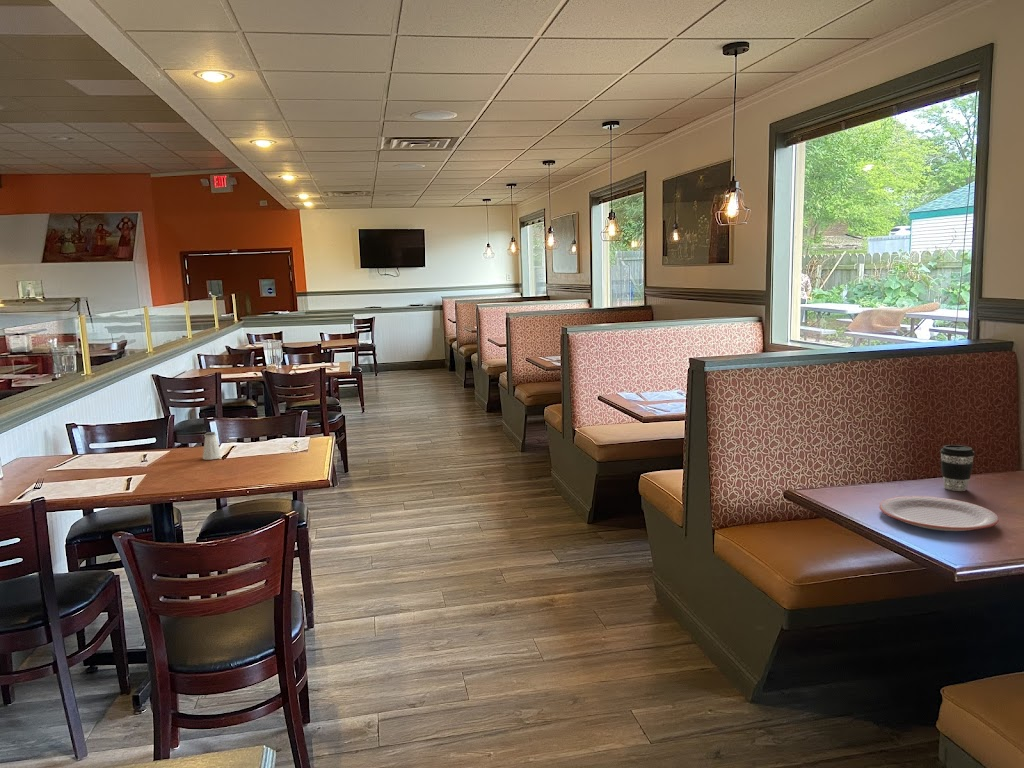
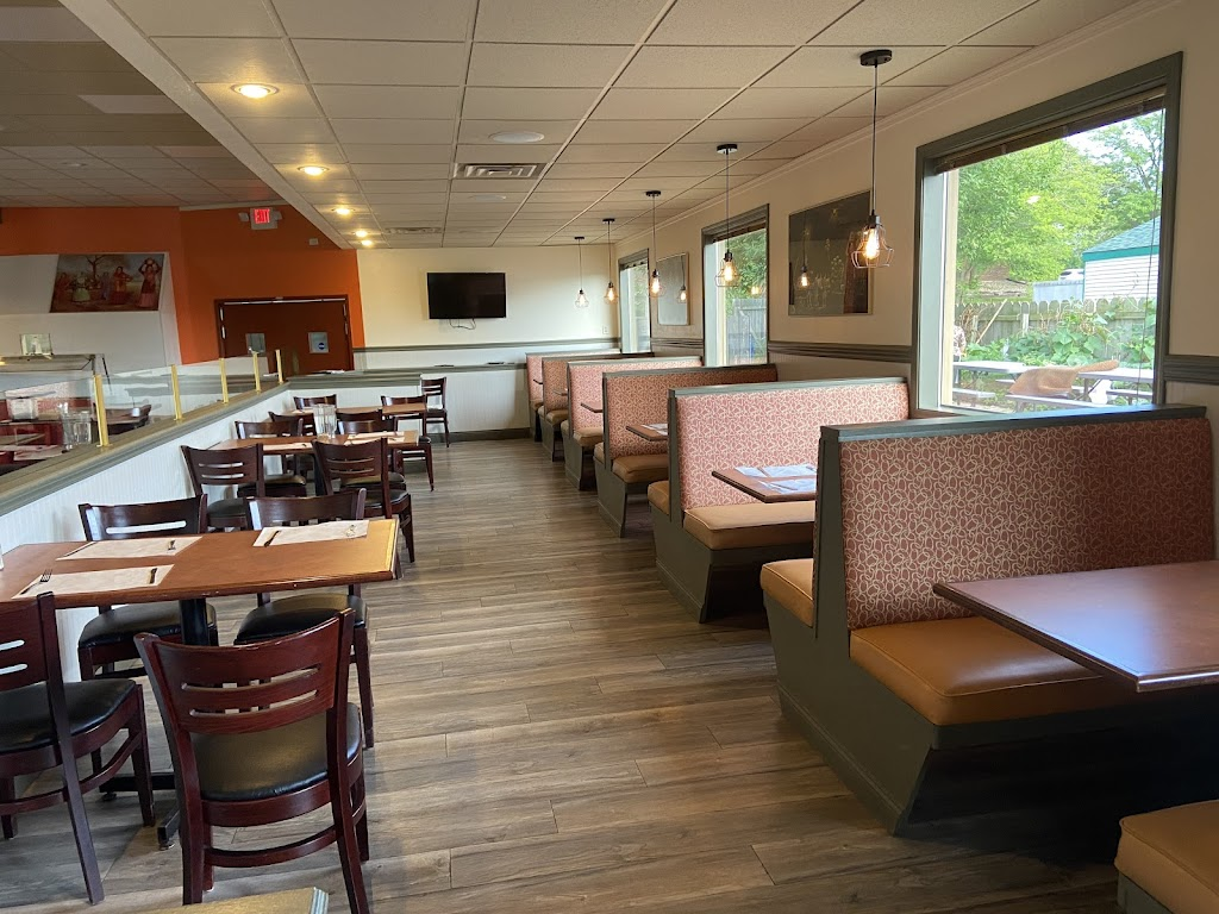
- saltshaker (211, 445)
- coffee cup (956, 468)
- plate (936, 514)
